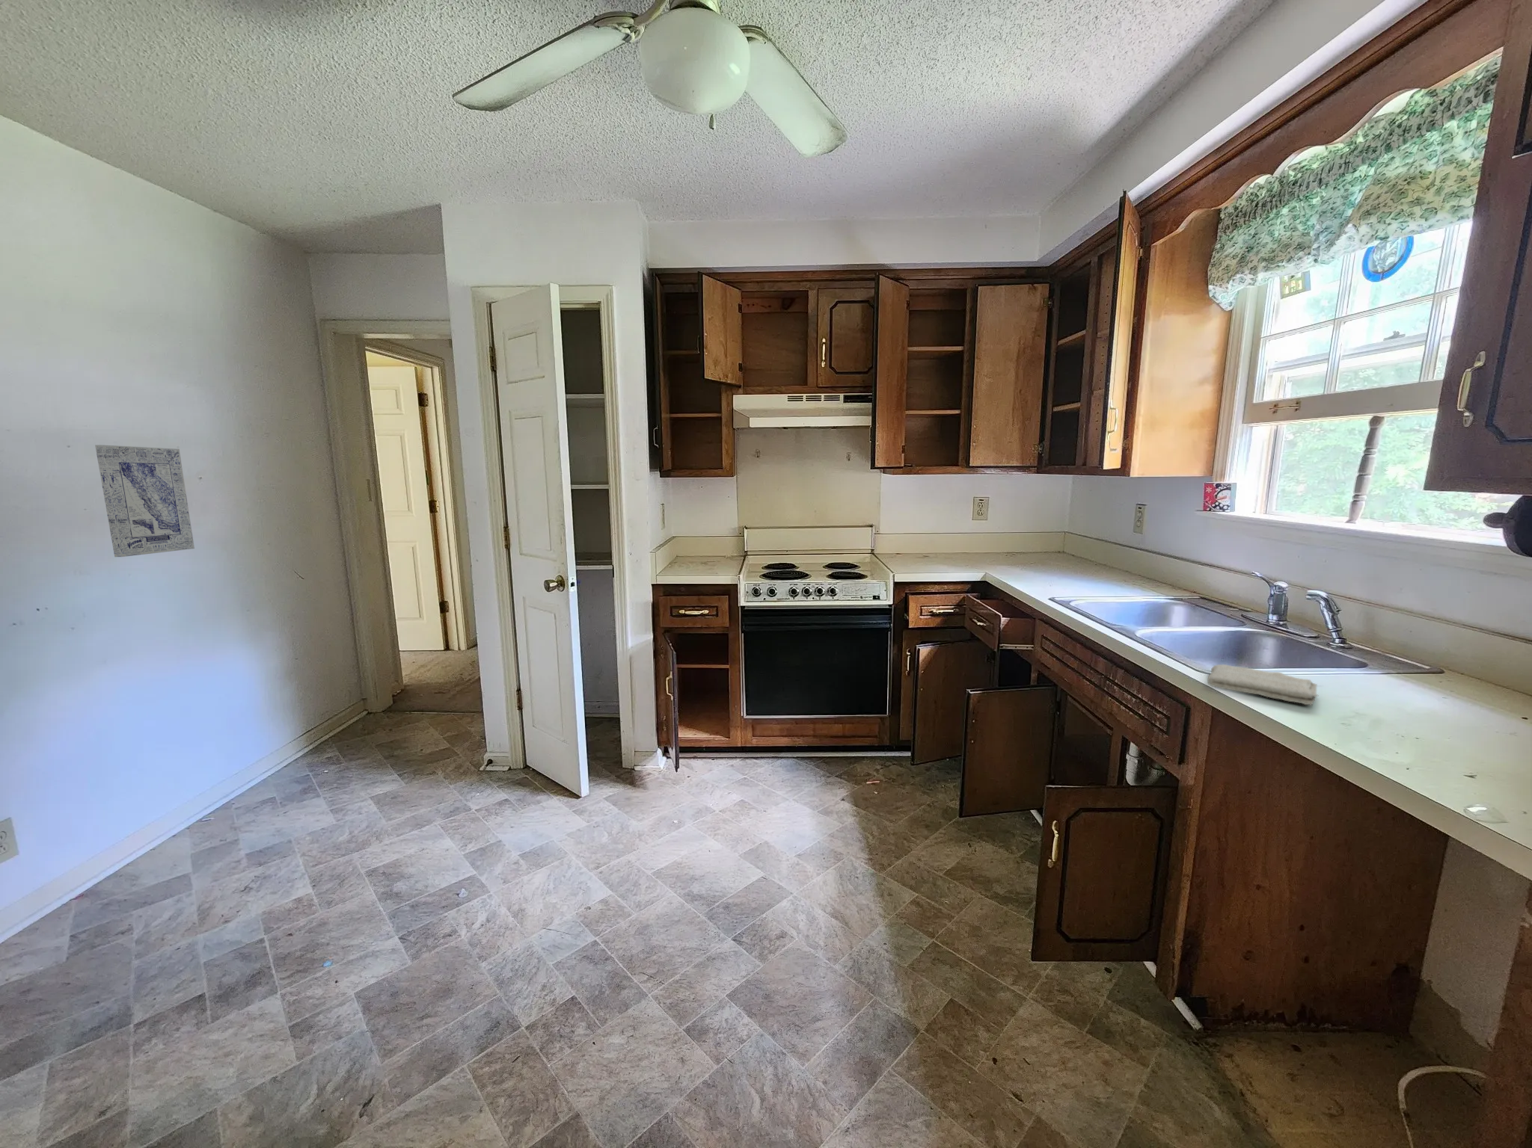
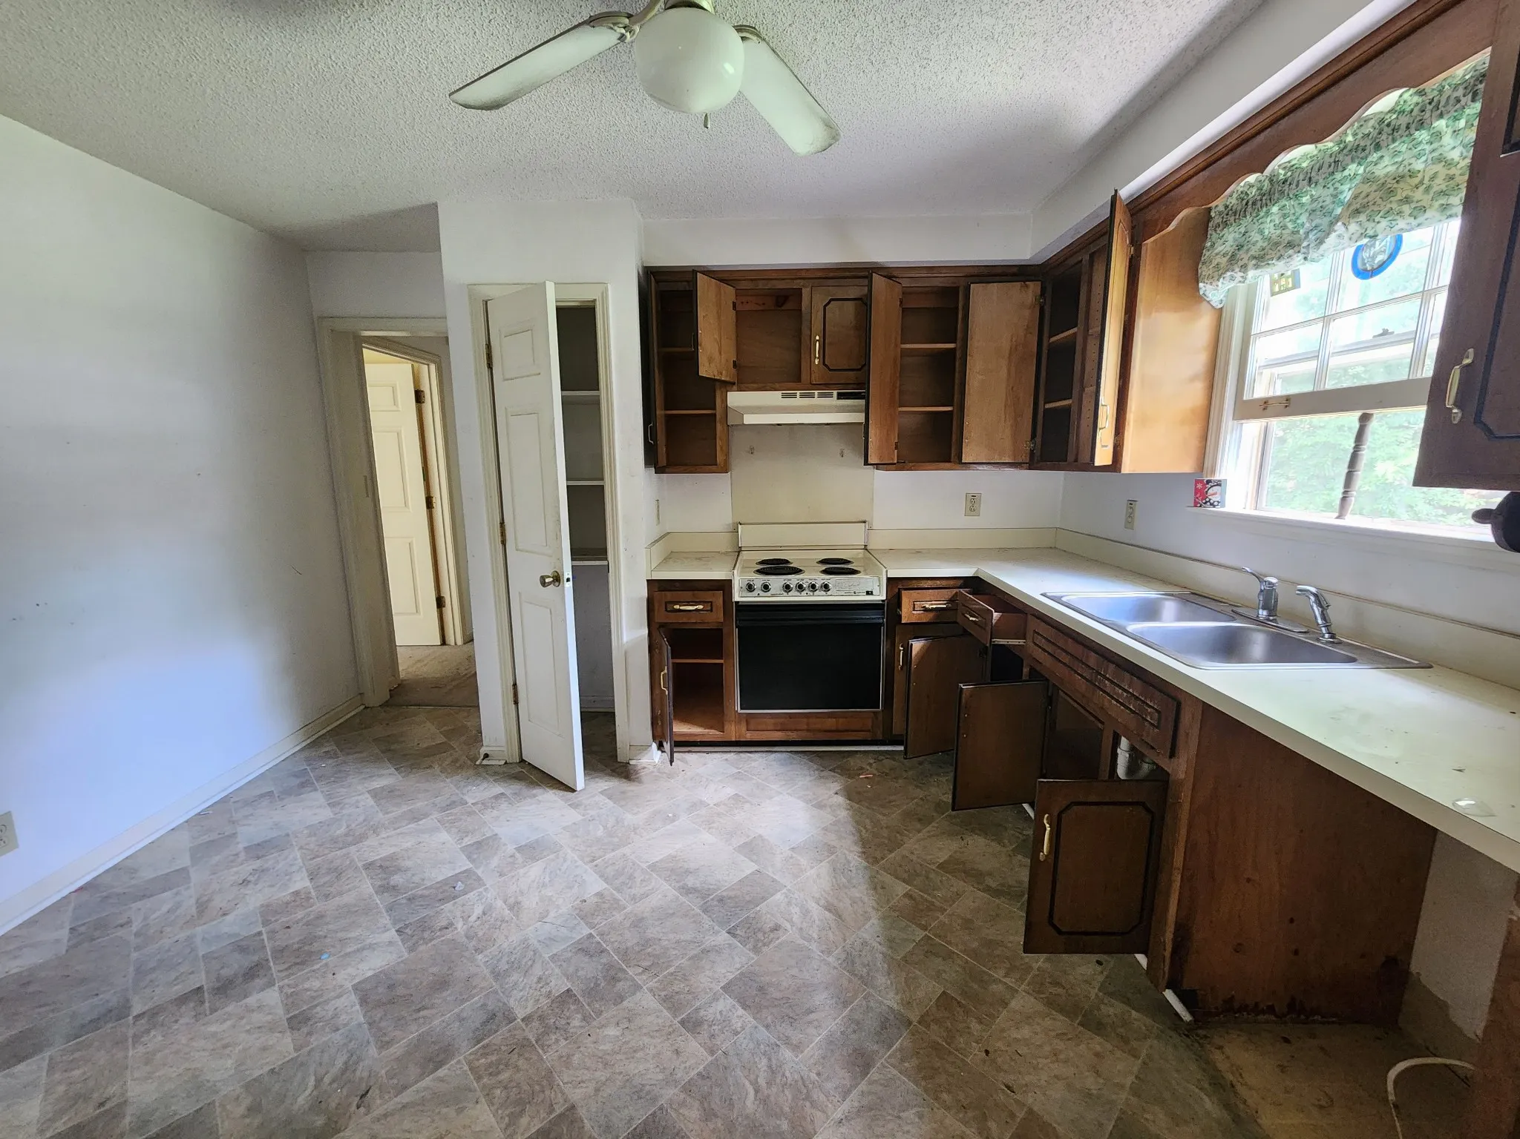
- washcloth (1261, 683)
- wall art (148, 500)
